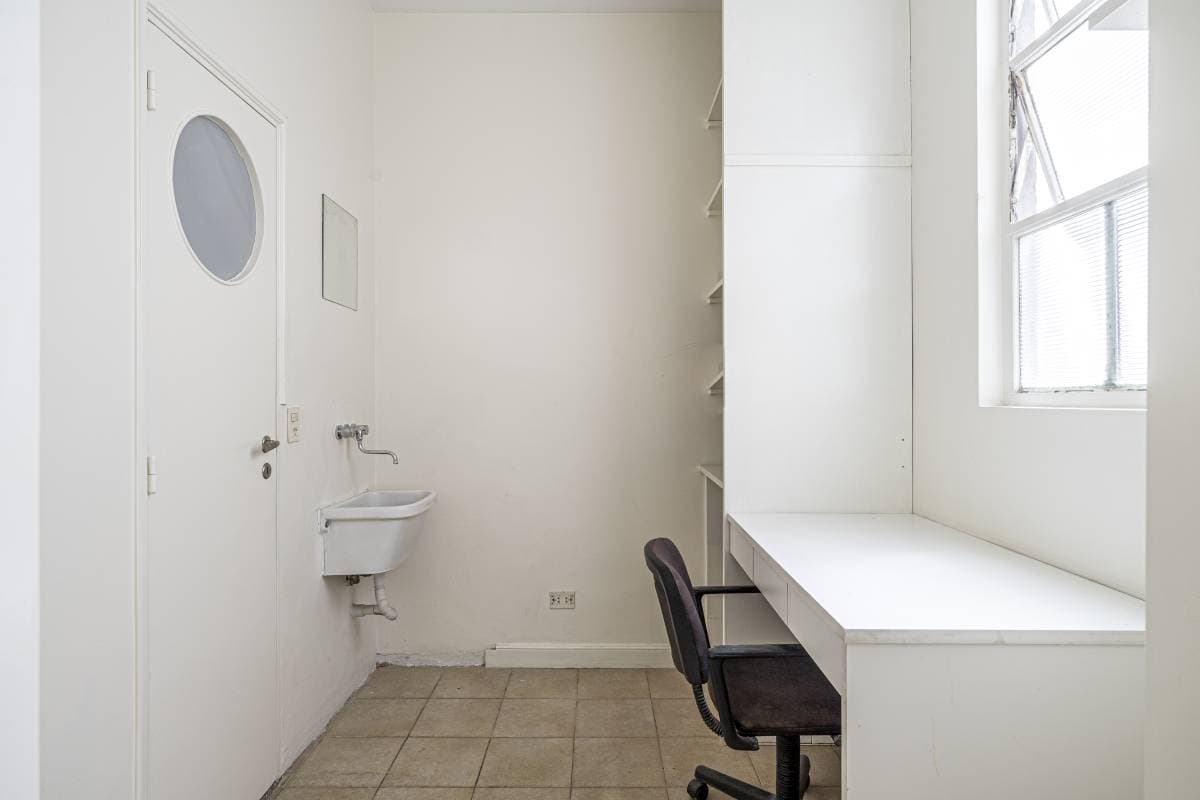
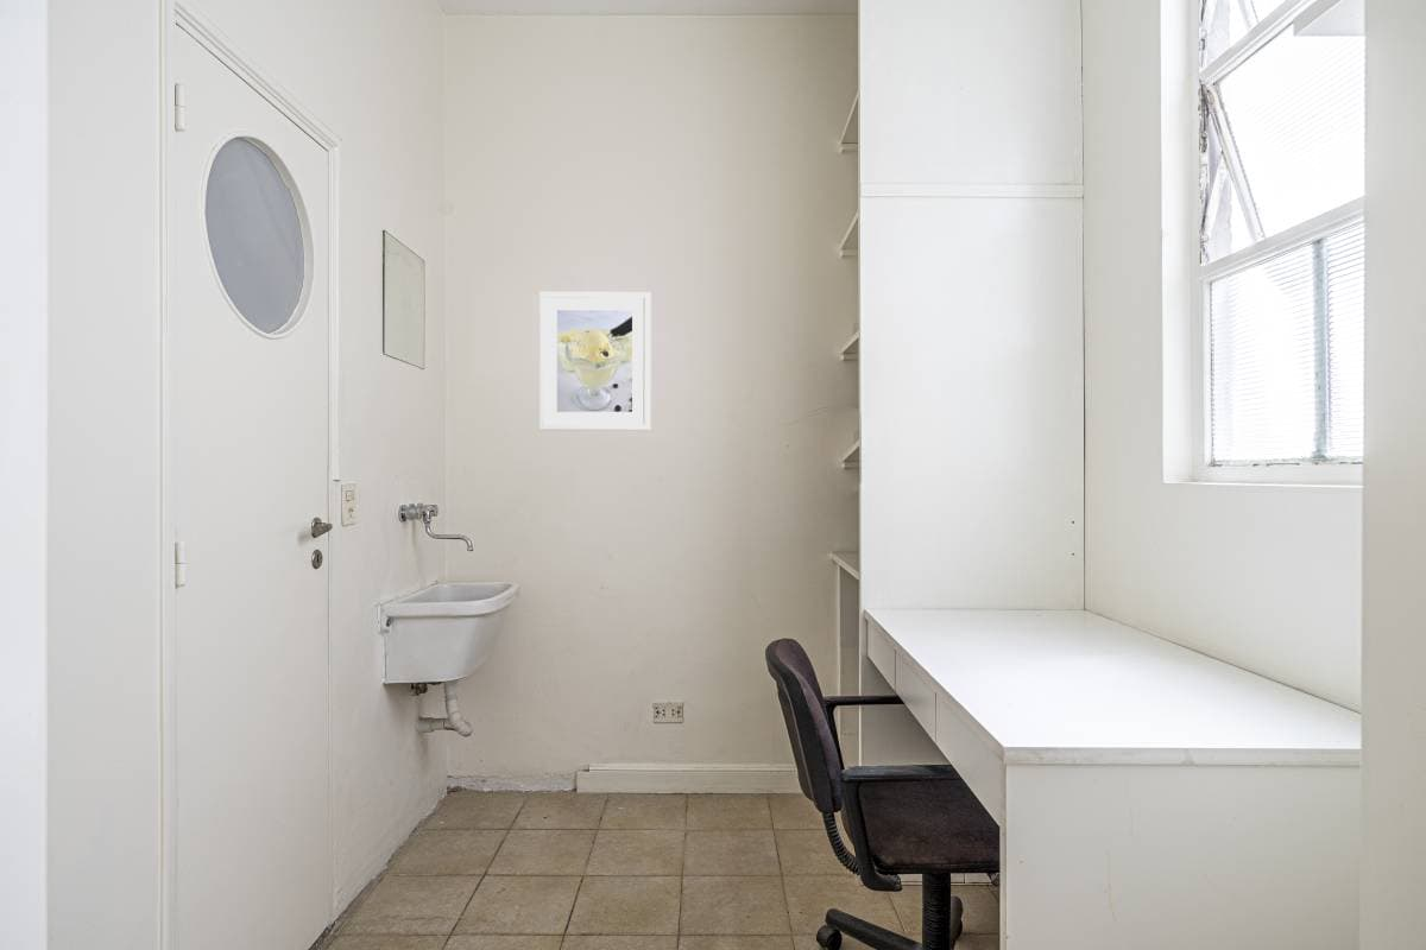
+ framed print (594, 361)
